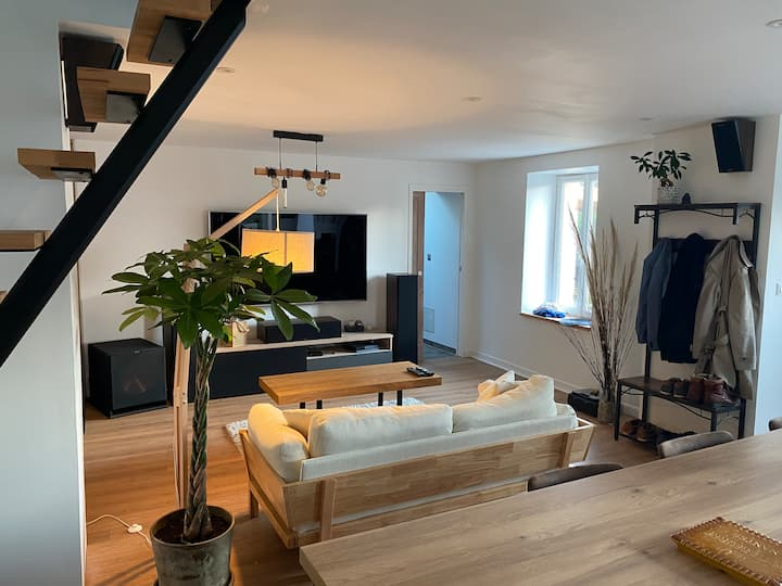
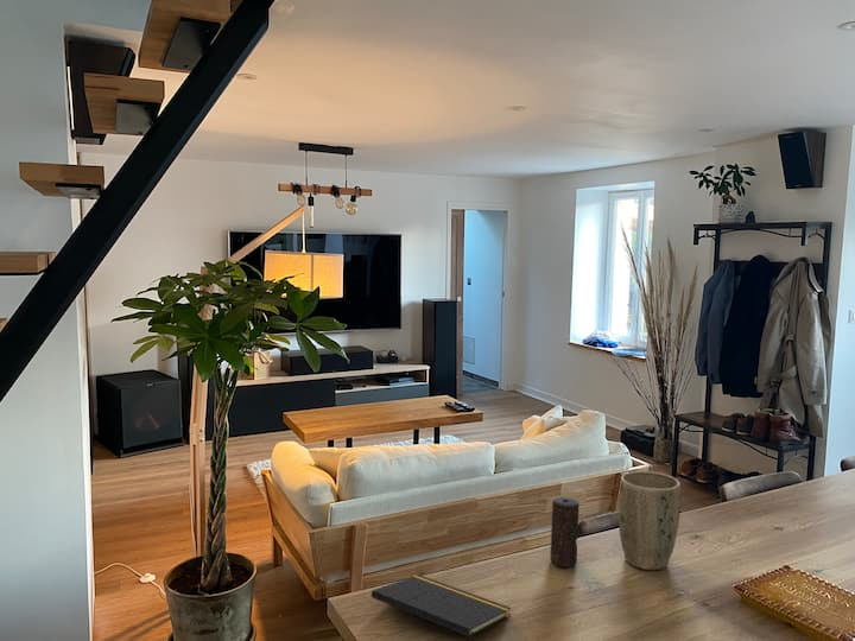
+ plant pot (648, 520)
+ candle (564, 531)
+ notepad (441, 602)
